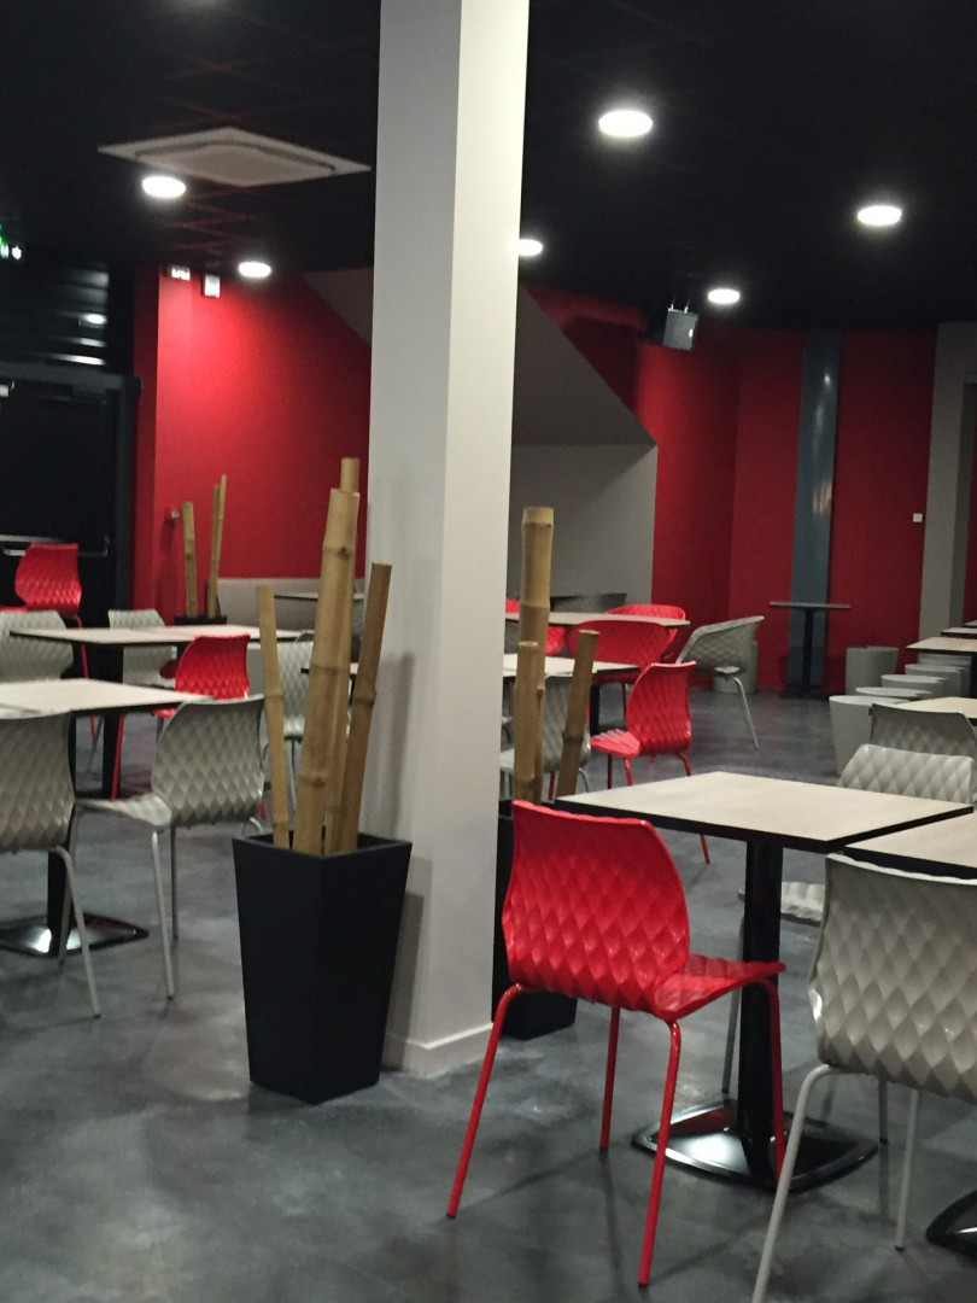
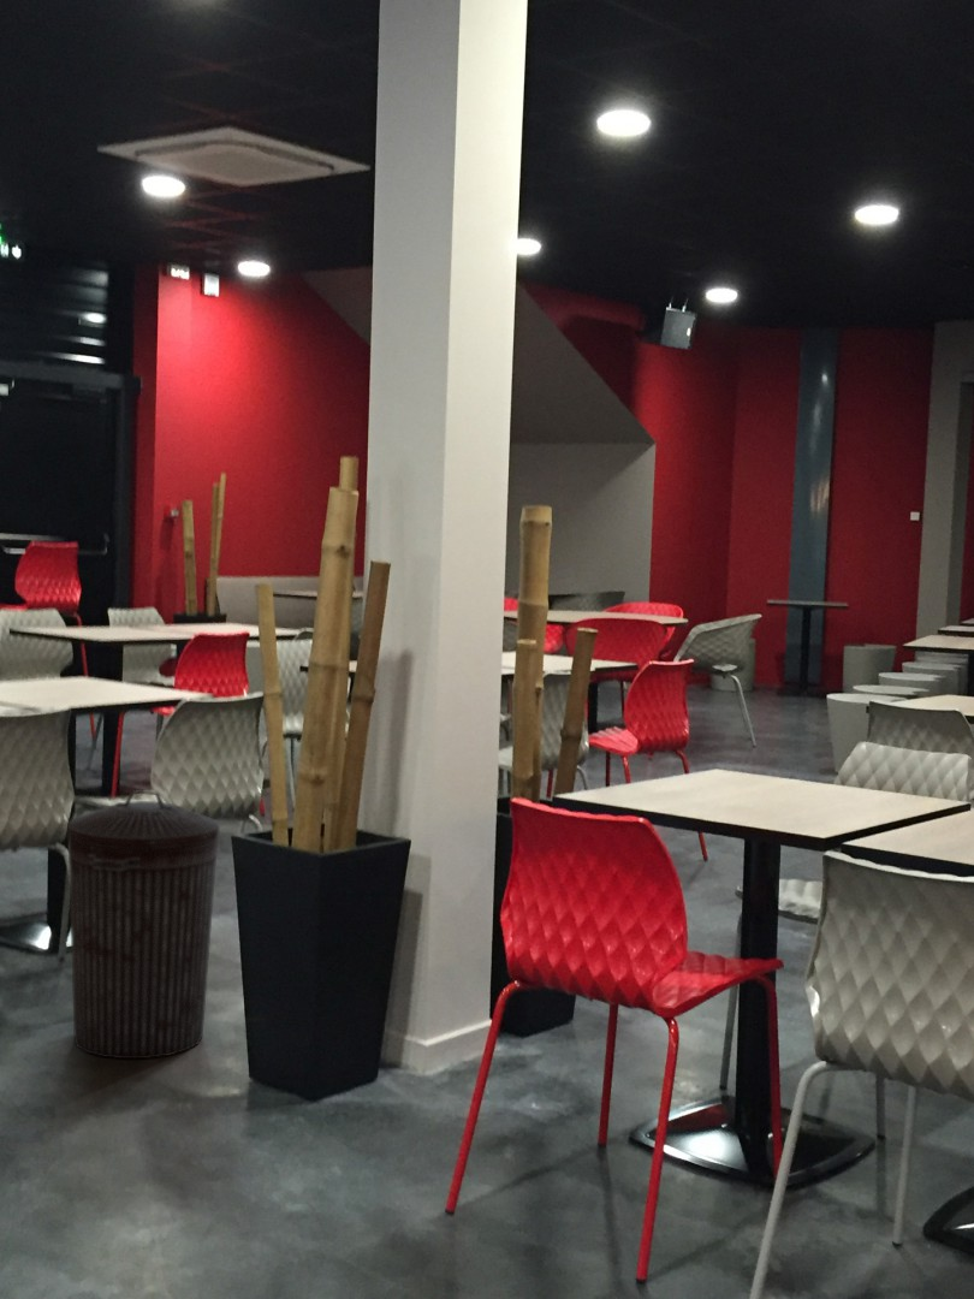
+ trash can (142, 915)
